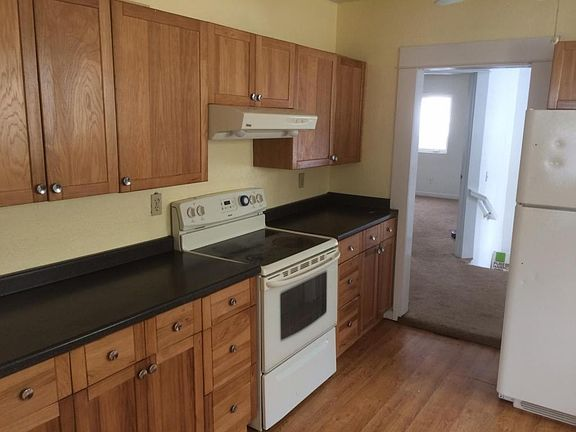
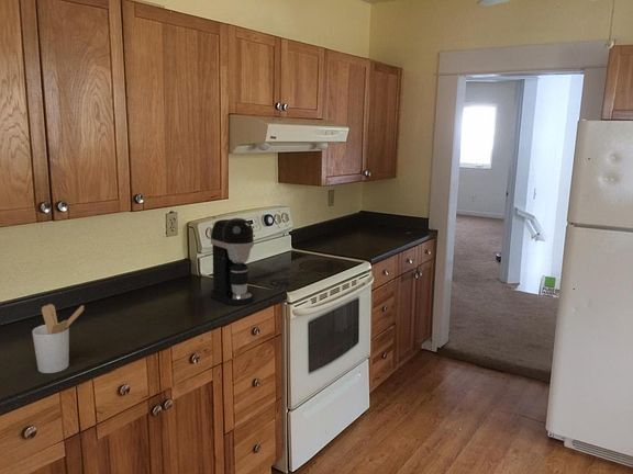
+ coffee maker (232, 258)
+ utensil holder (60, 337)
